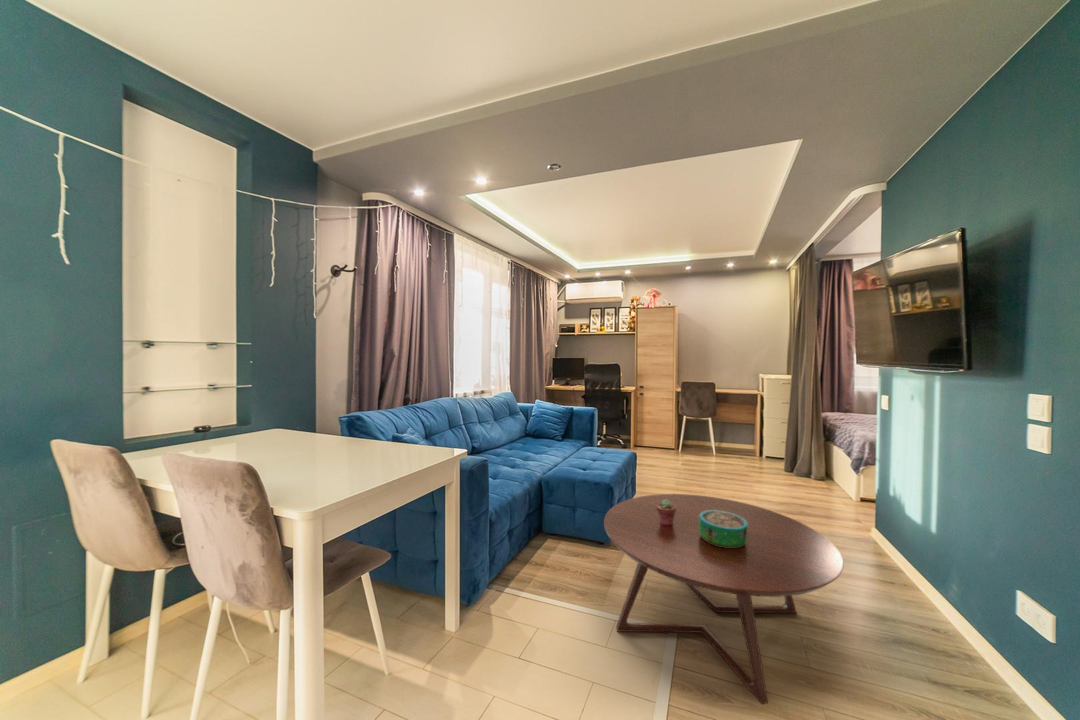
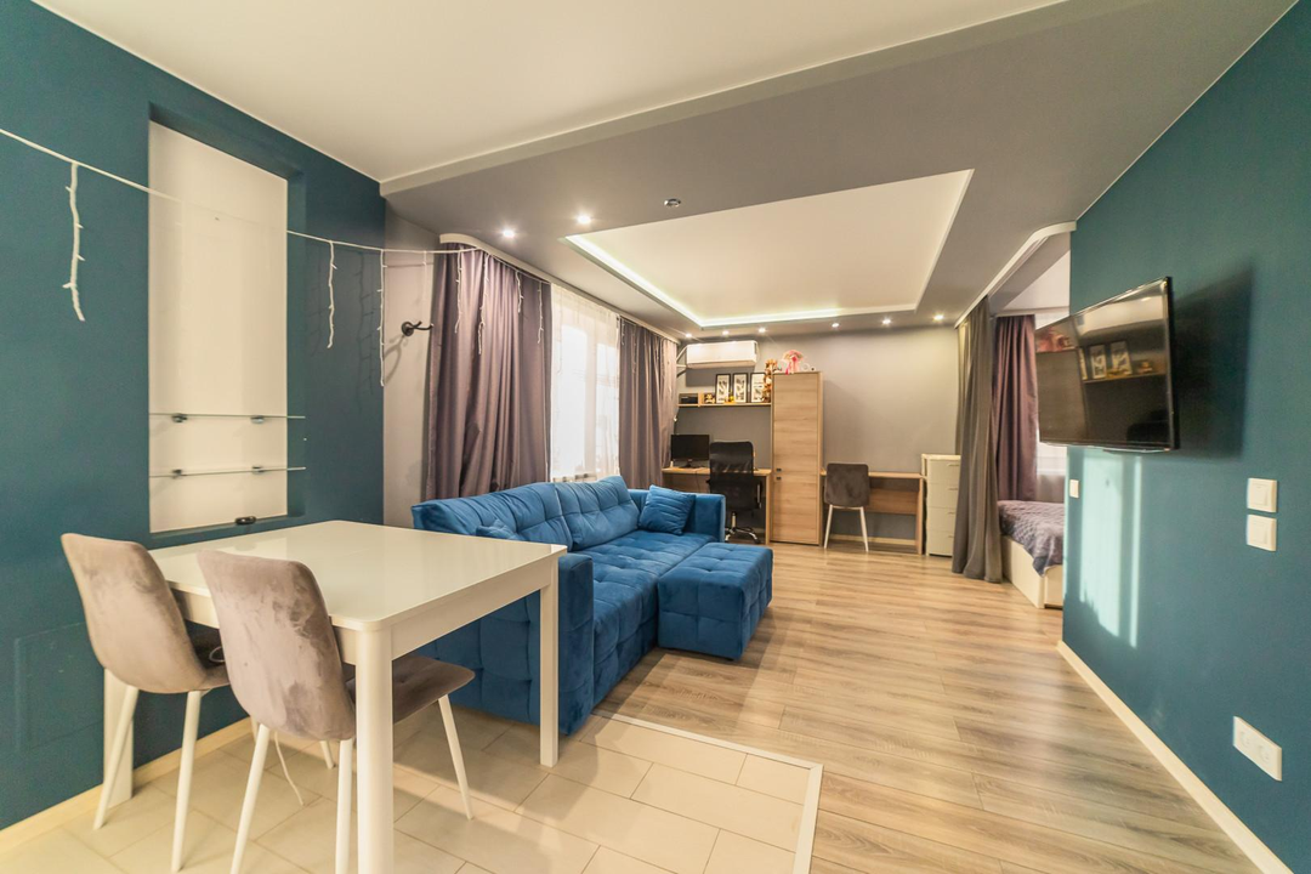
- potted succulent (666, 510)
- decorative bowl (722, 528)
- coffee table (710, 575)
